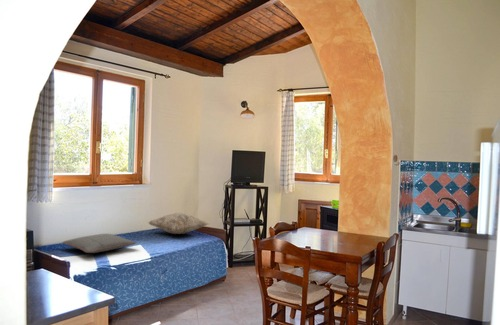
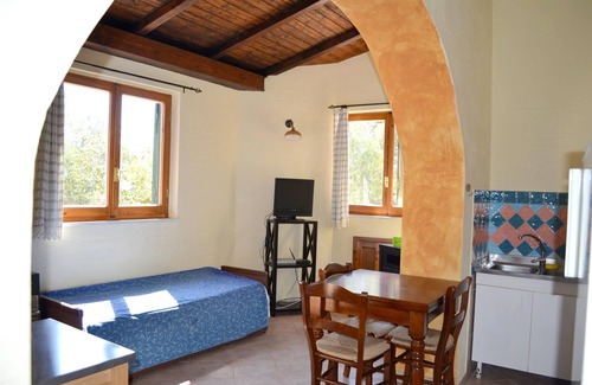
- pillow (99, 242)
- decorative pillow (178, 223)
